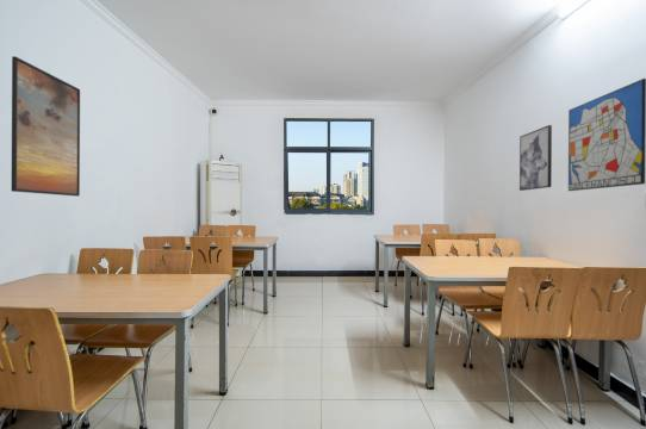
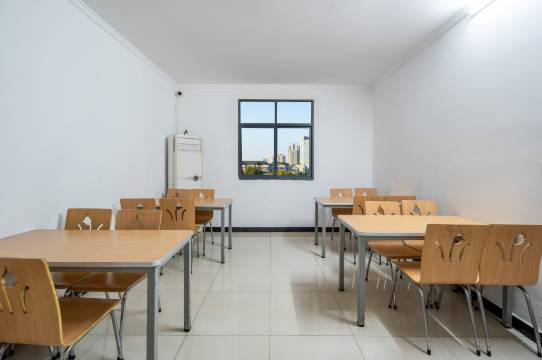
- wall art (534, 160)
- wall art (601, 142)
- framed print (49, 133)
